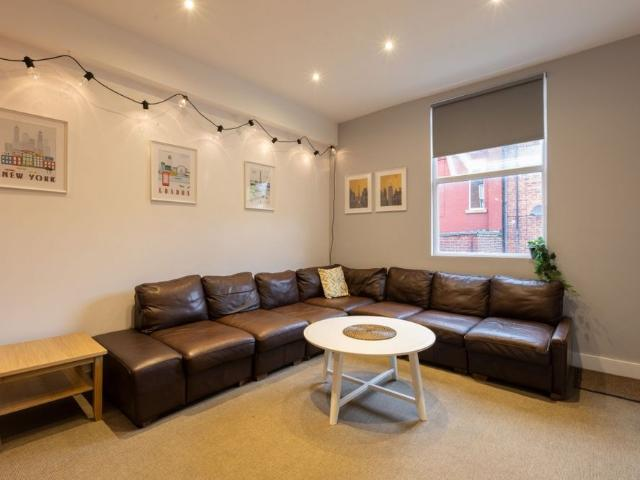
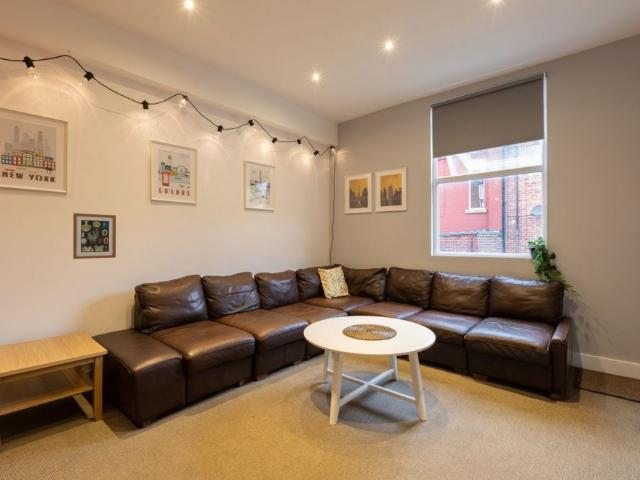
+ wall art (95, 236)
